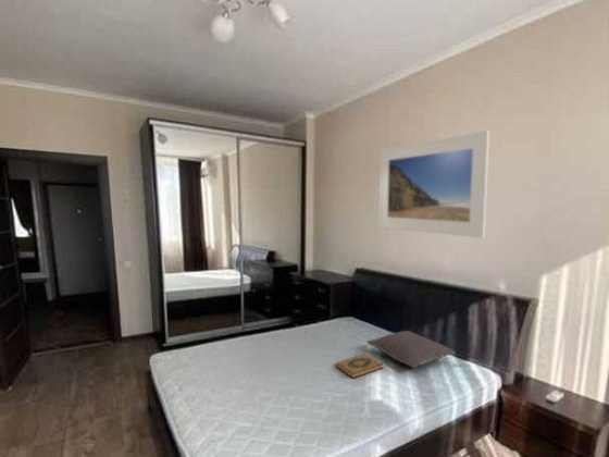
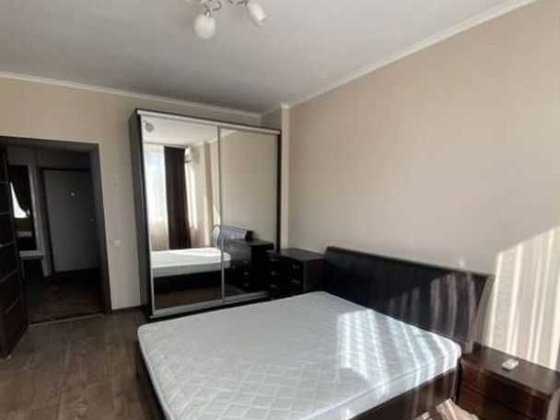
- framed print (424, 187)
- hardback book (359, 365)
- pillow (409, 347)
